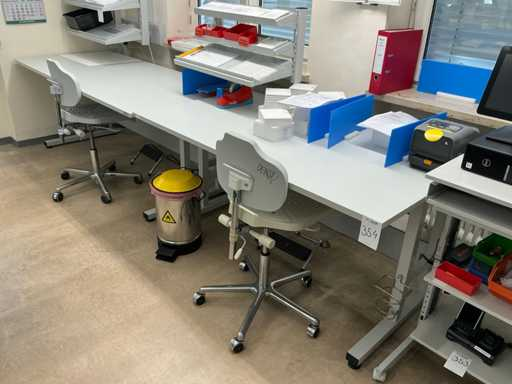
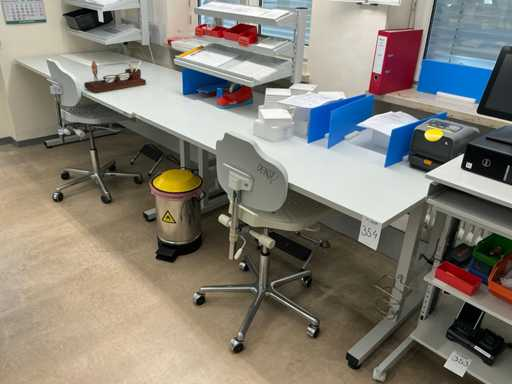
+ desk organizer (117, 75)
